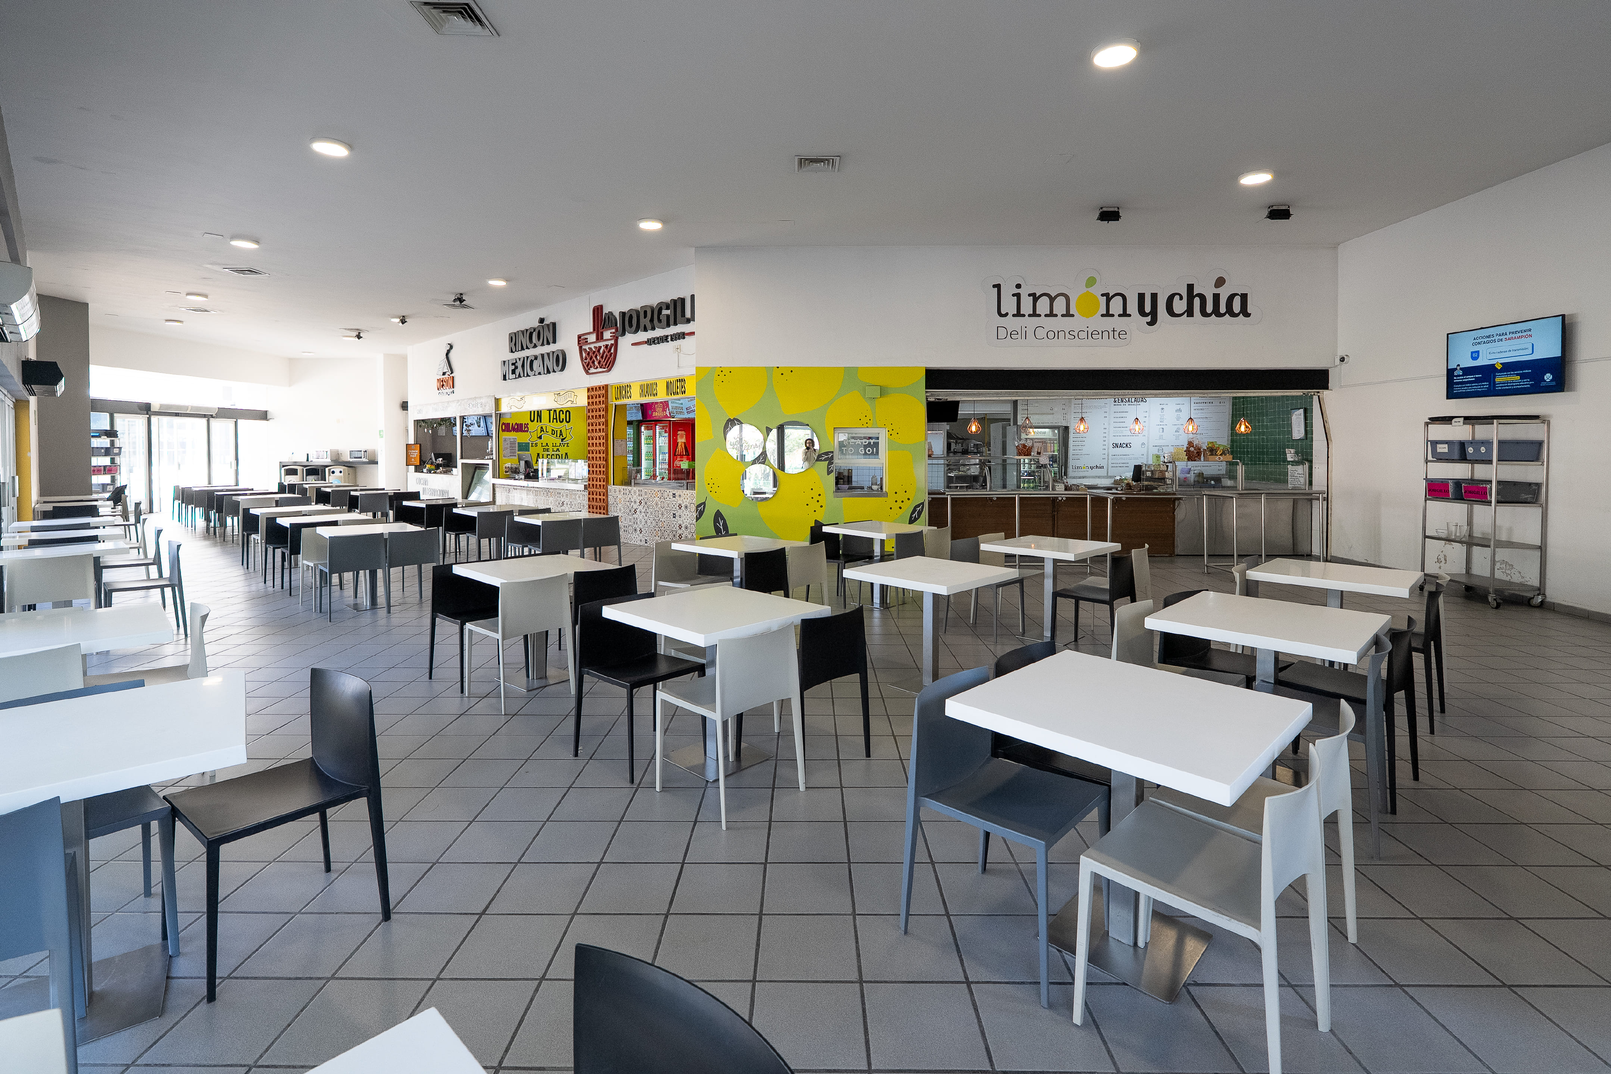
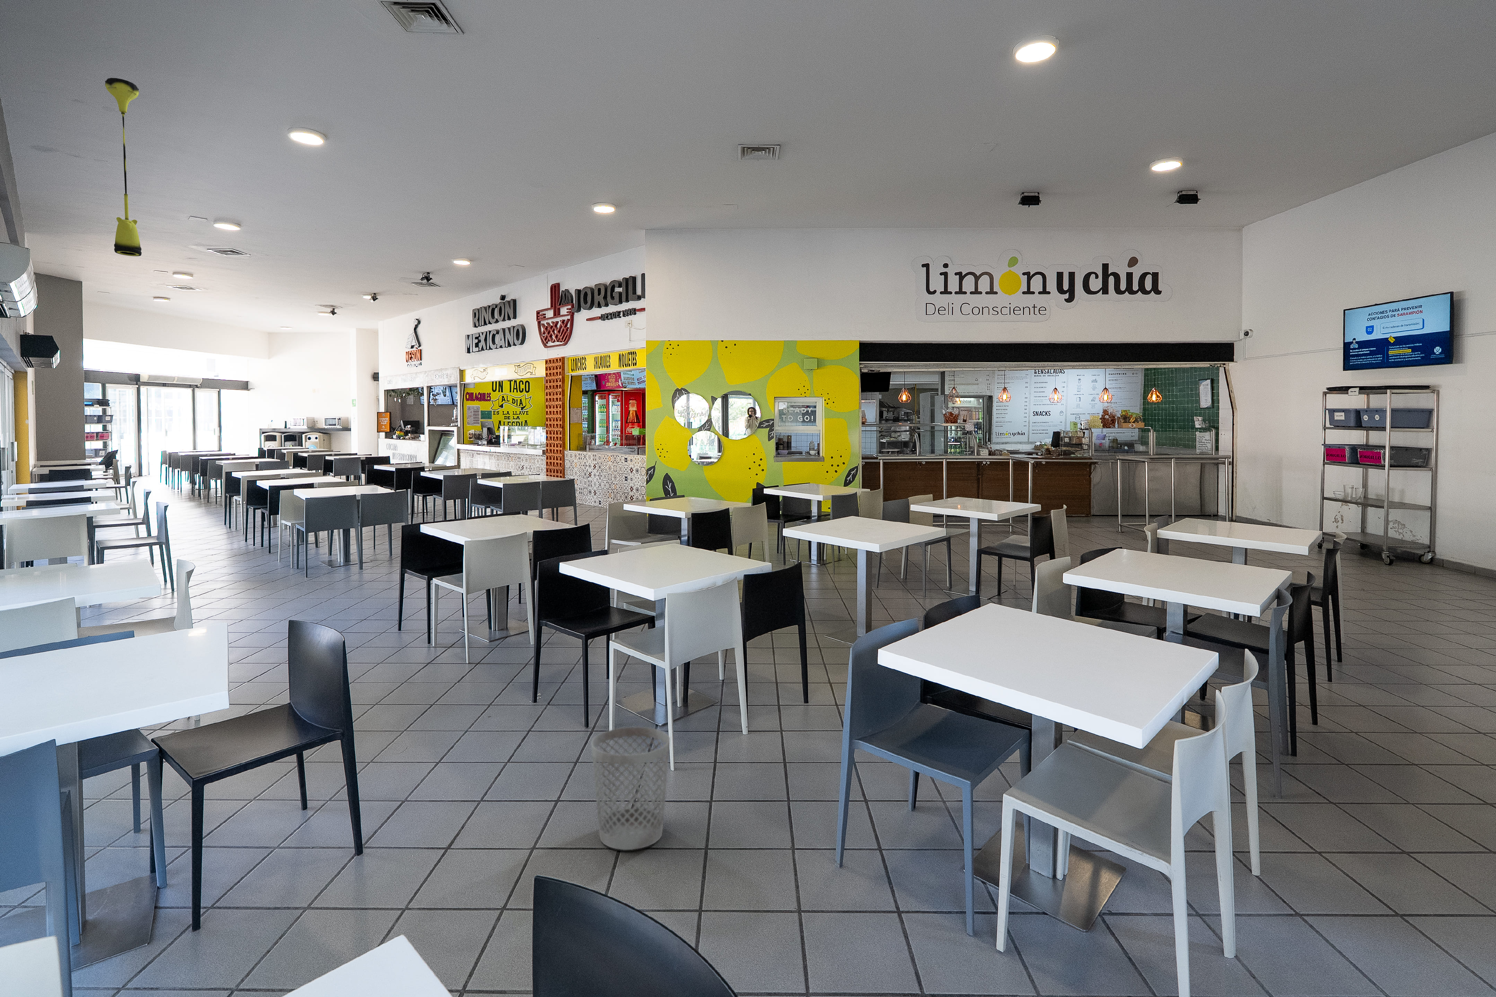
+ wastebasket (631, 788)
+ pendant light (125, 169)
